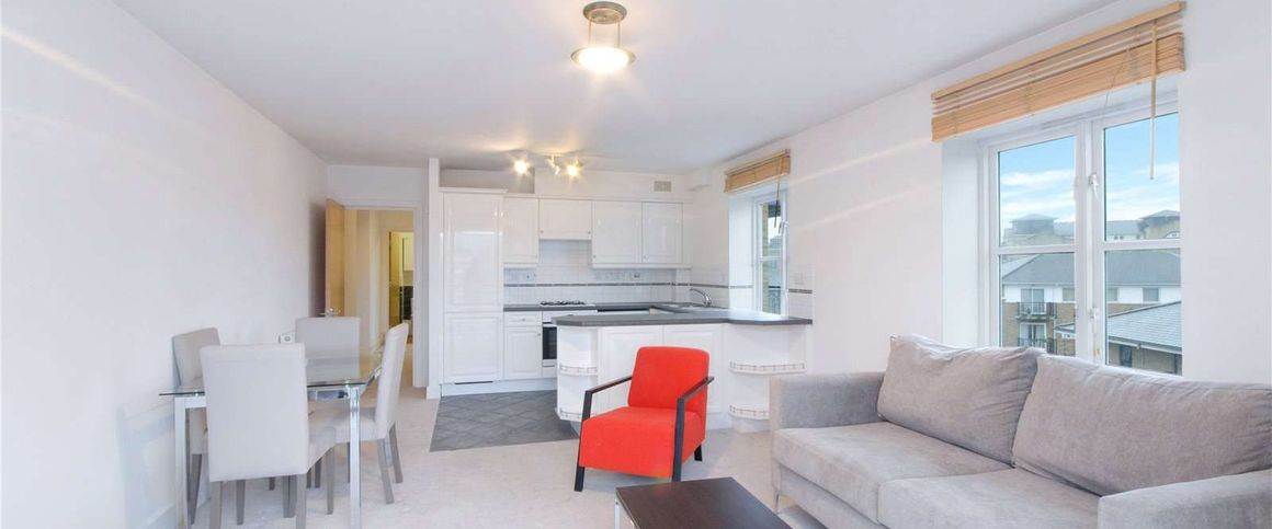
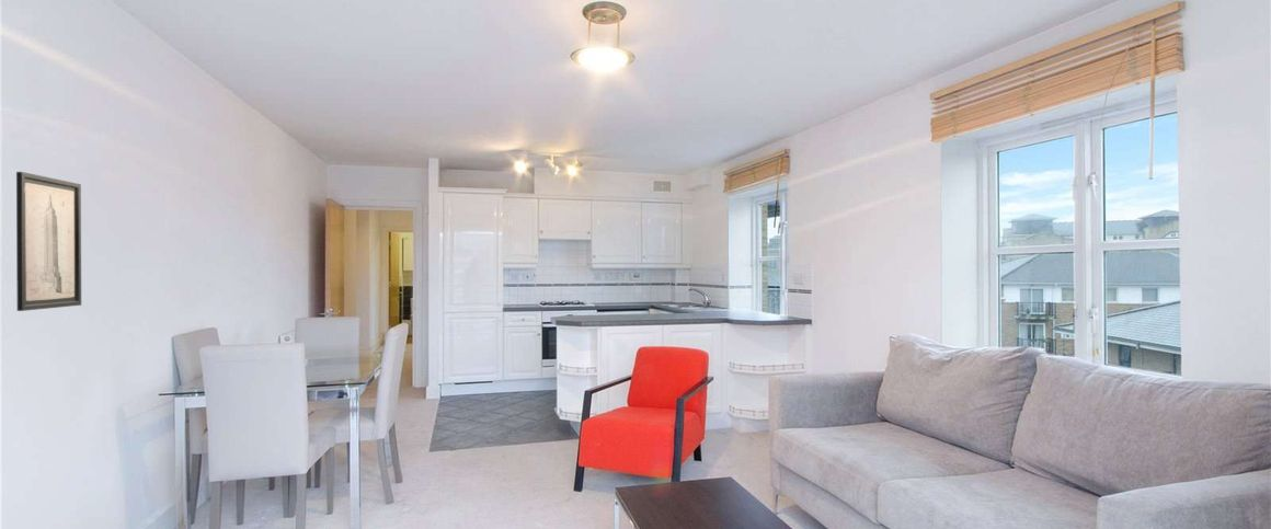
+ wall art (50, 243)
